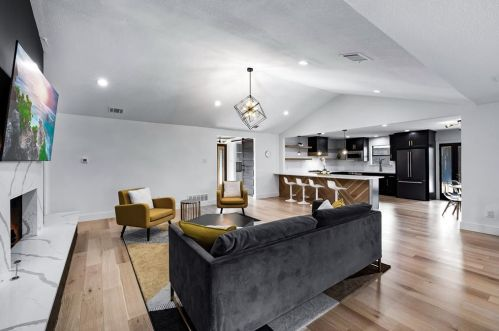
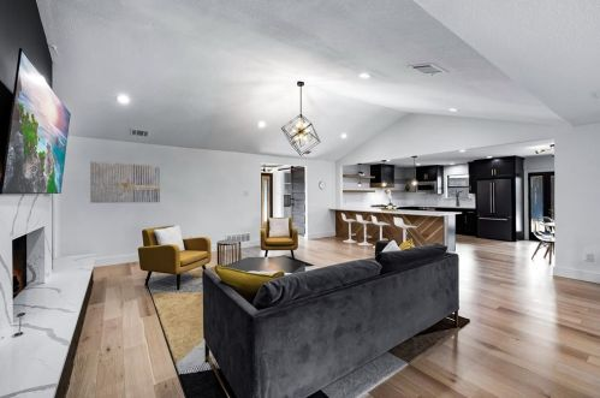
+ wall art (126, 183)
